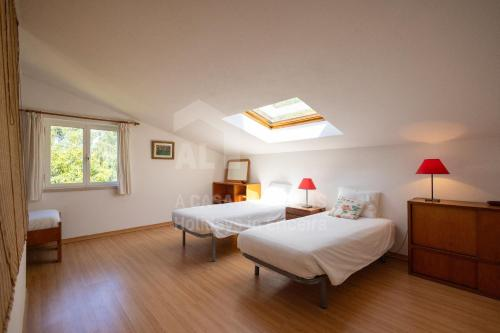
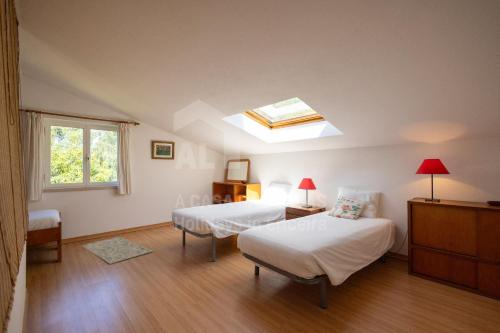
+ rug (115, 248)
